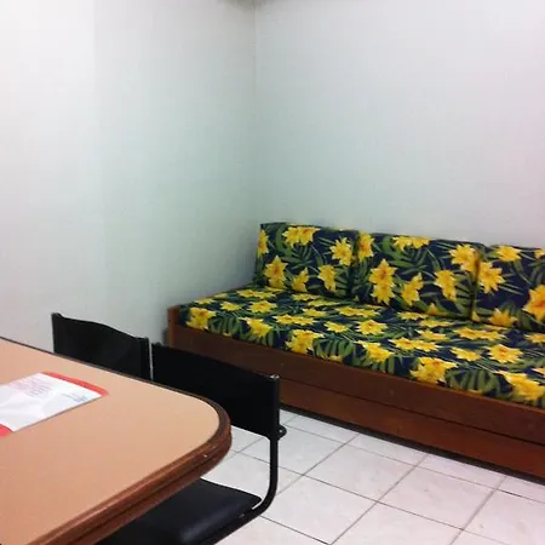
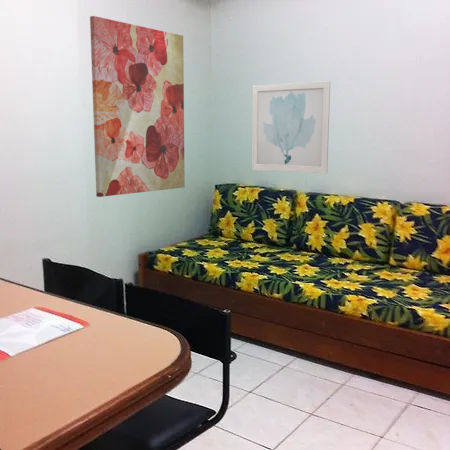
+ wall art (288, 128)
+ wall art (142, 111)
